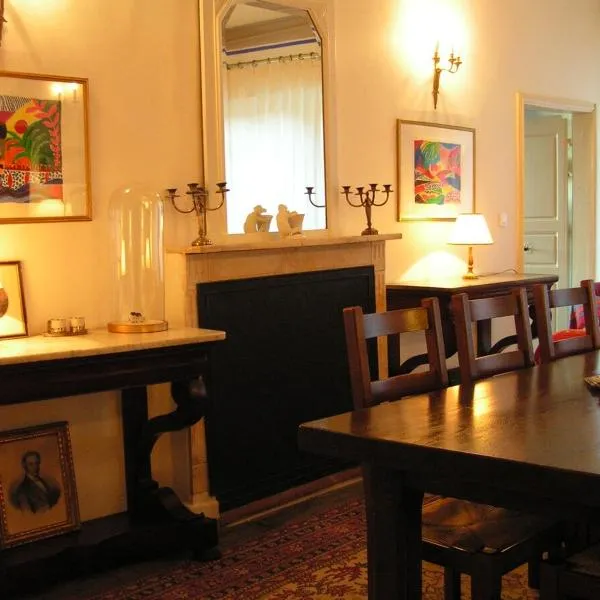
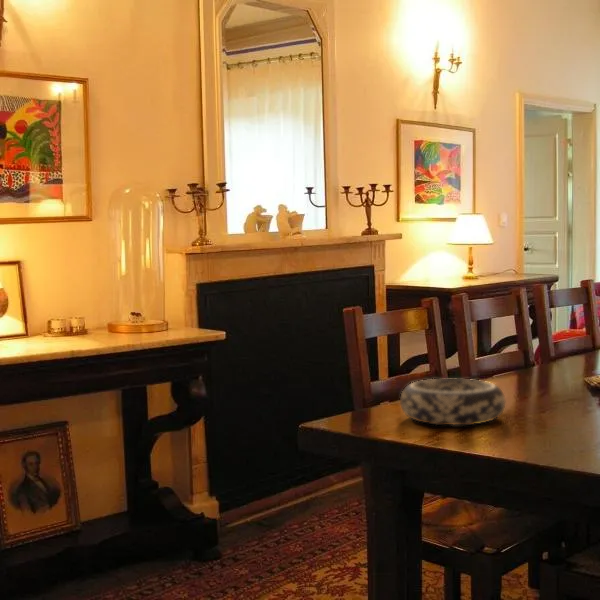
+ decorative bowl (452, 401)
